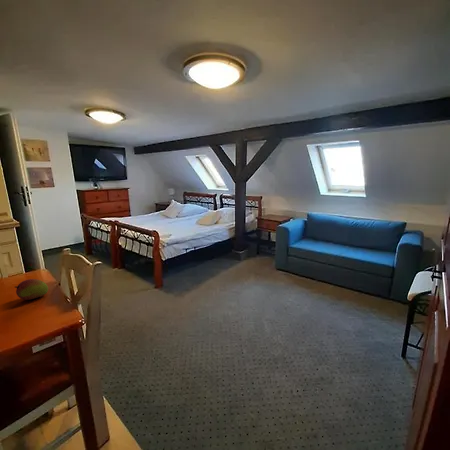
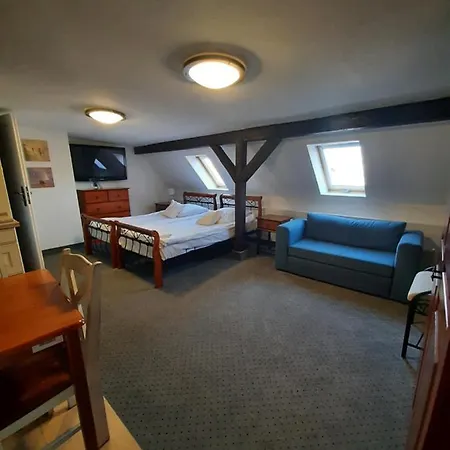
- fruit (31, 288)
